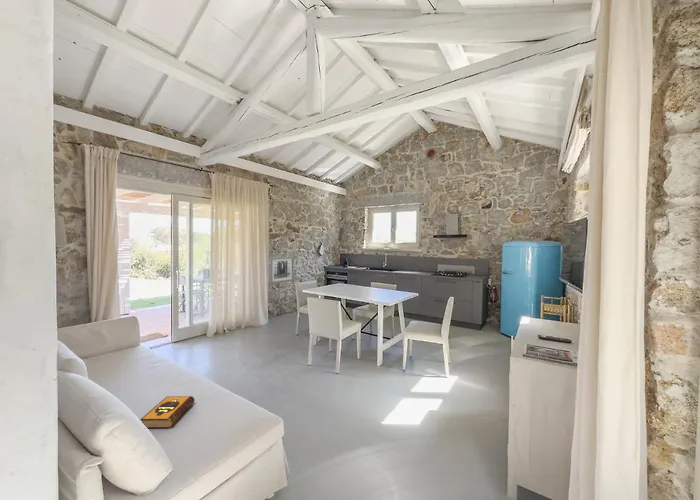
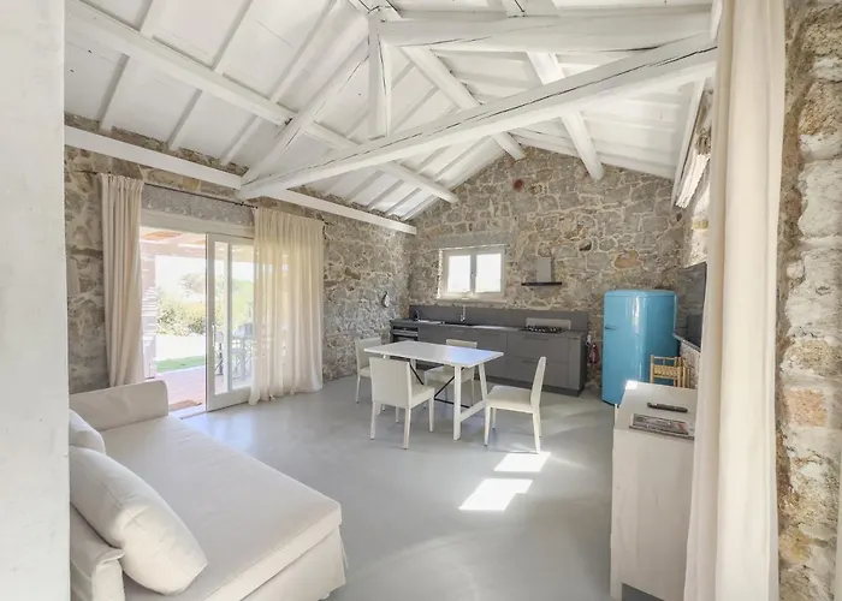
- hardback book (169, 411)
- wall art (282, 269)
